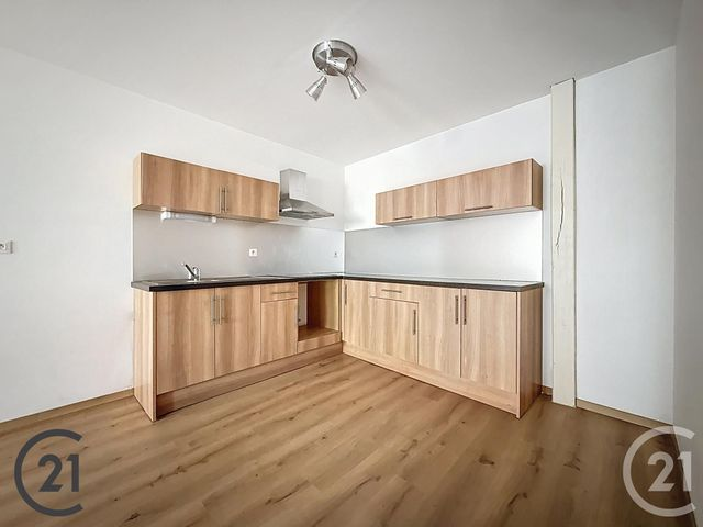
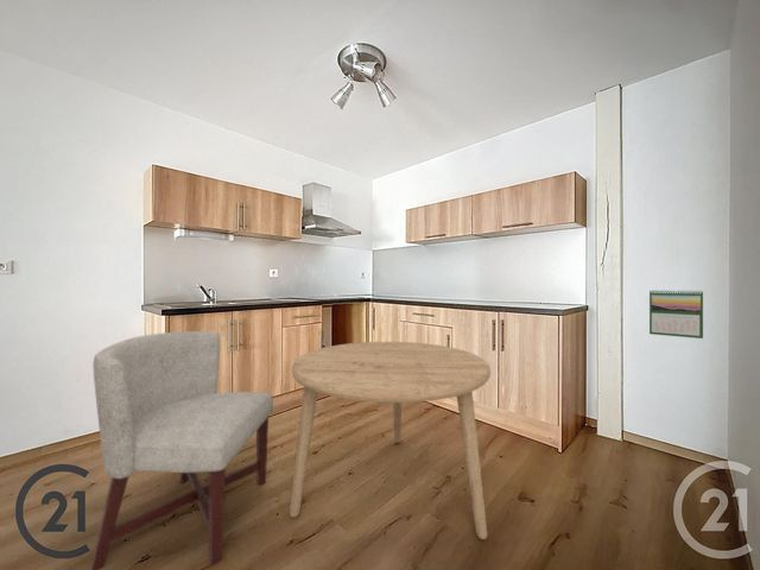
+ dining table (394, 423)
+ chair (194, 425)
+ calendar (674, 312)
